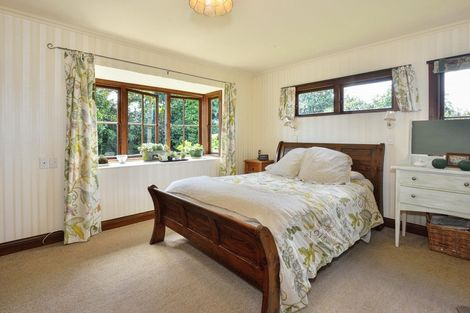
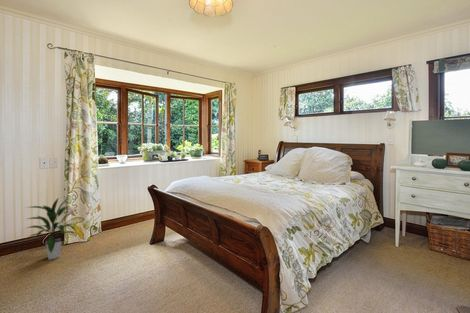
+ indoor plant (51, 228)
